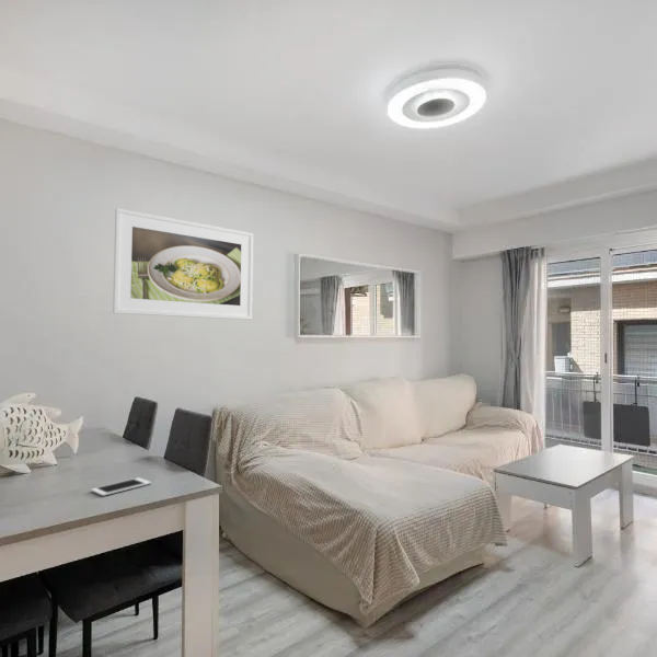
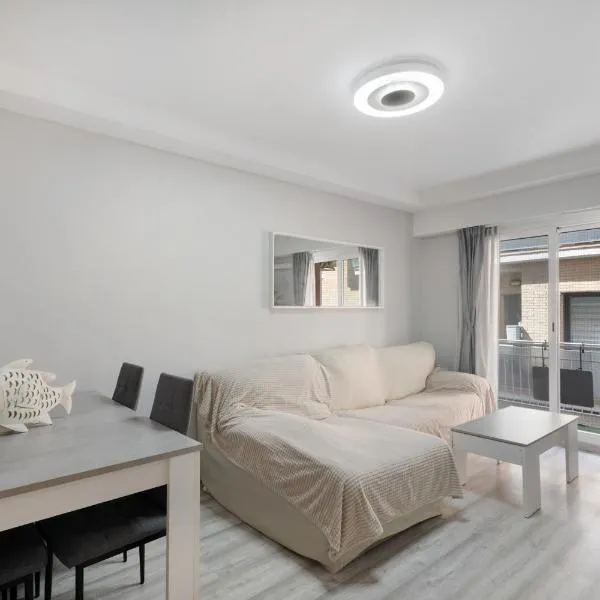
- cell phone (122, 486)
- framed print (189, 268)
